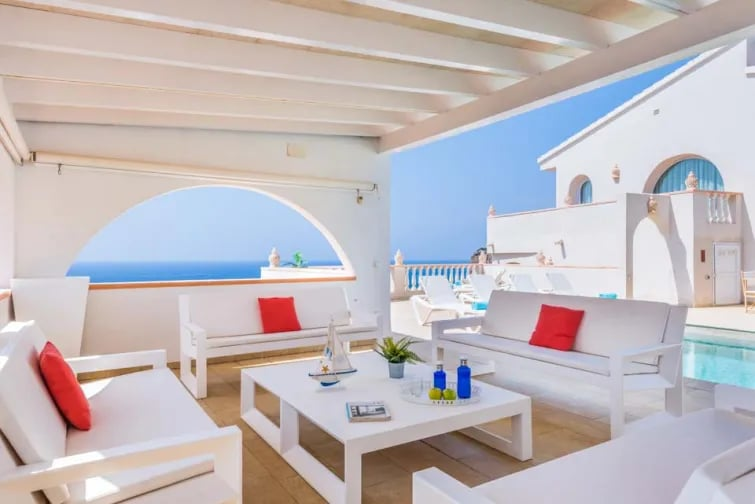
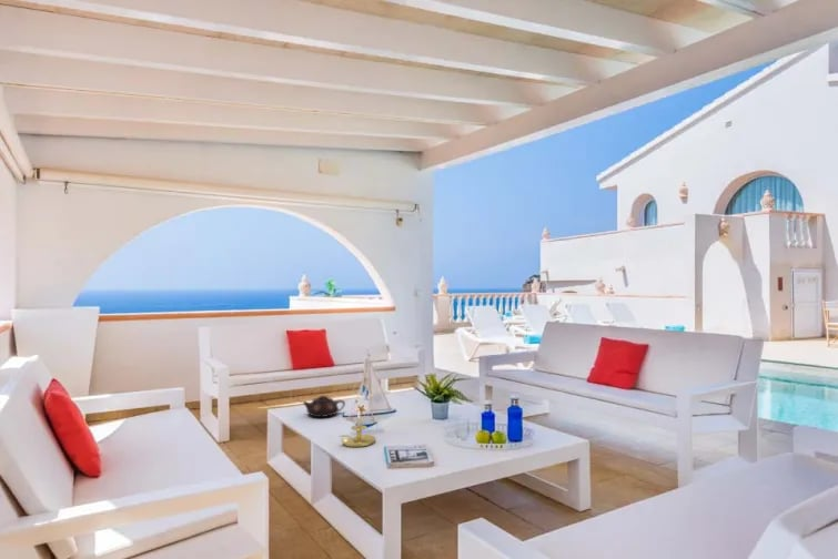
+ candle holder (356, 426)
+ teapot (323, 405)
